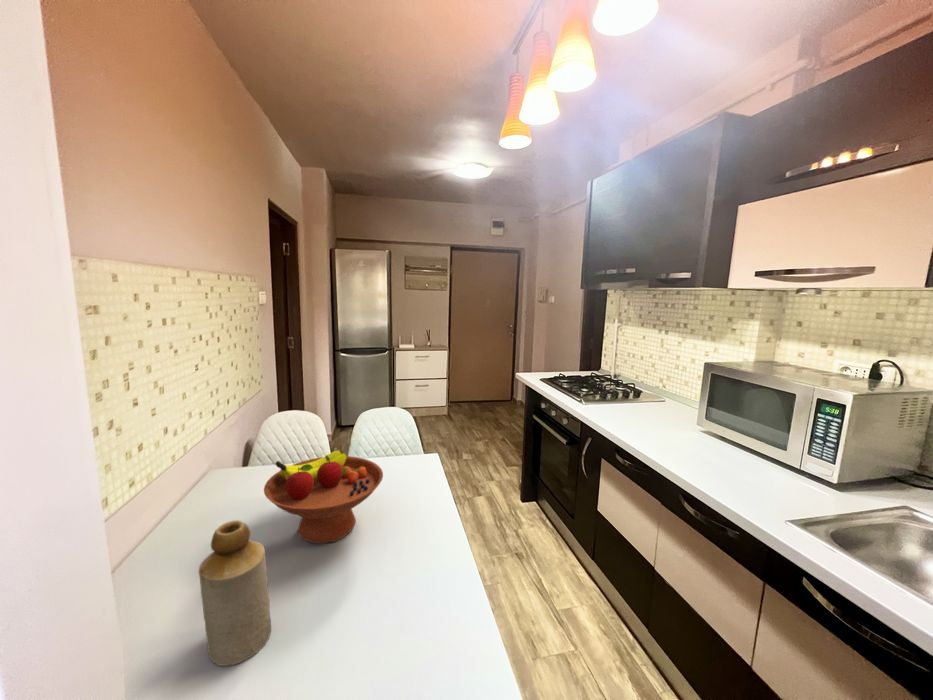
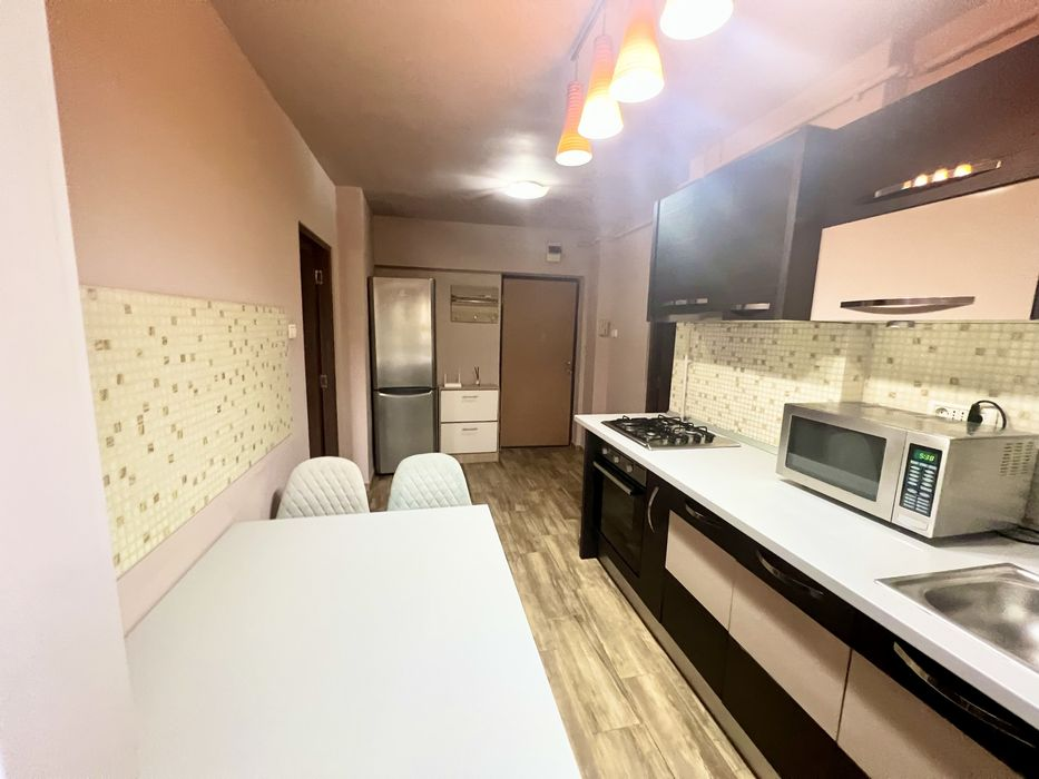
- fruit bowl (326, 493)
- bottle (236, 584)
